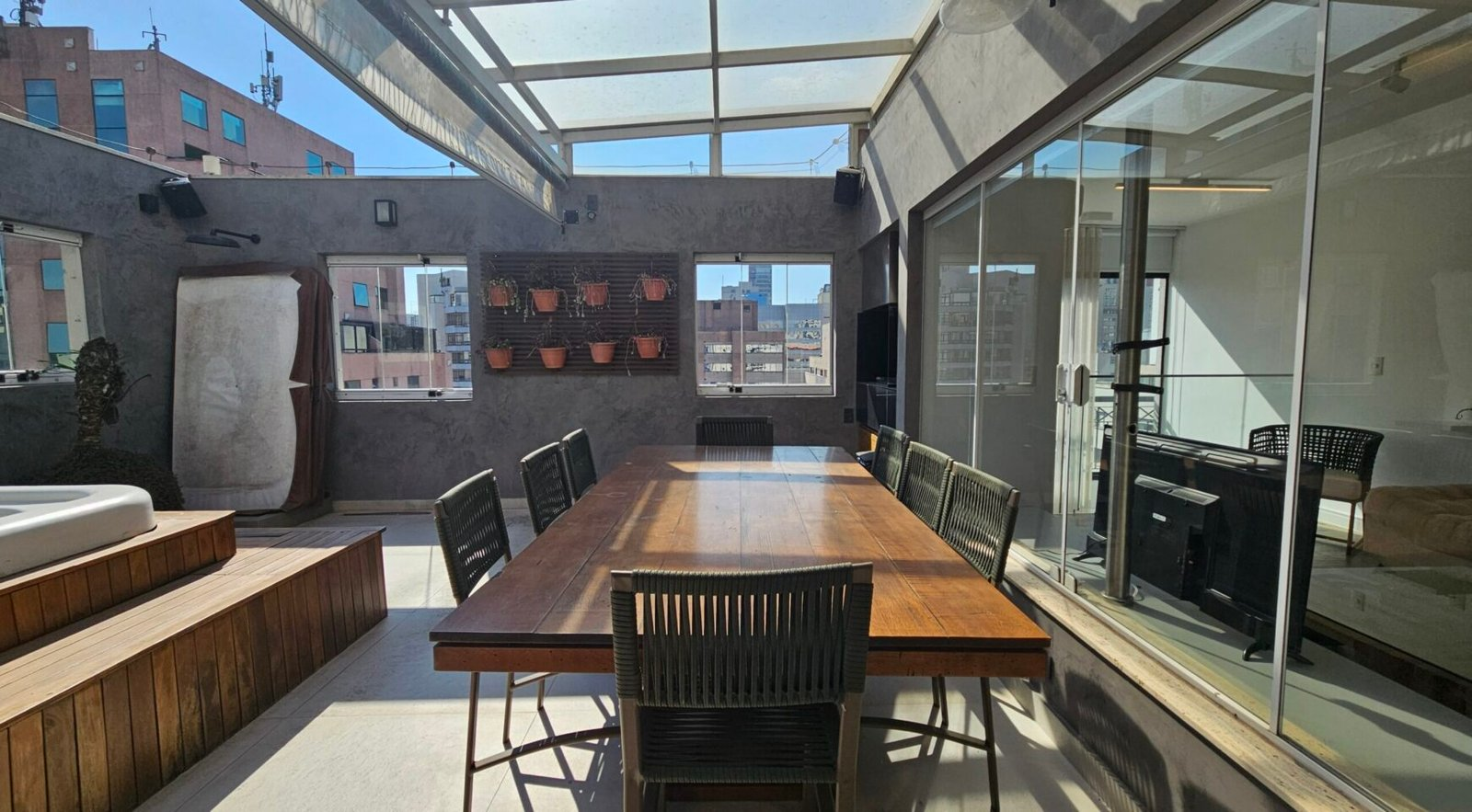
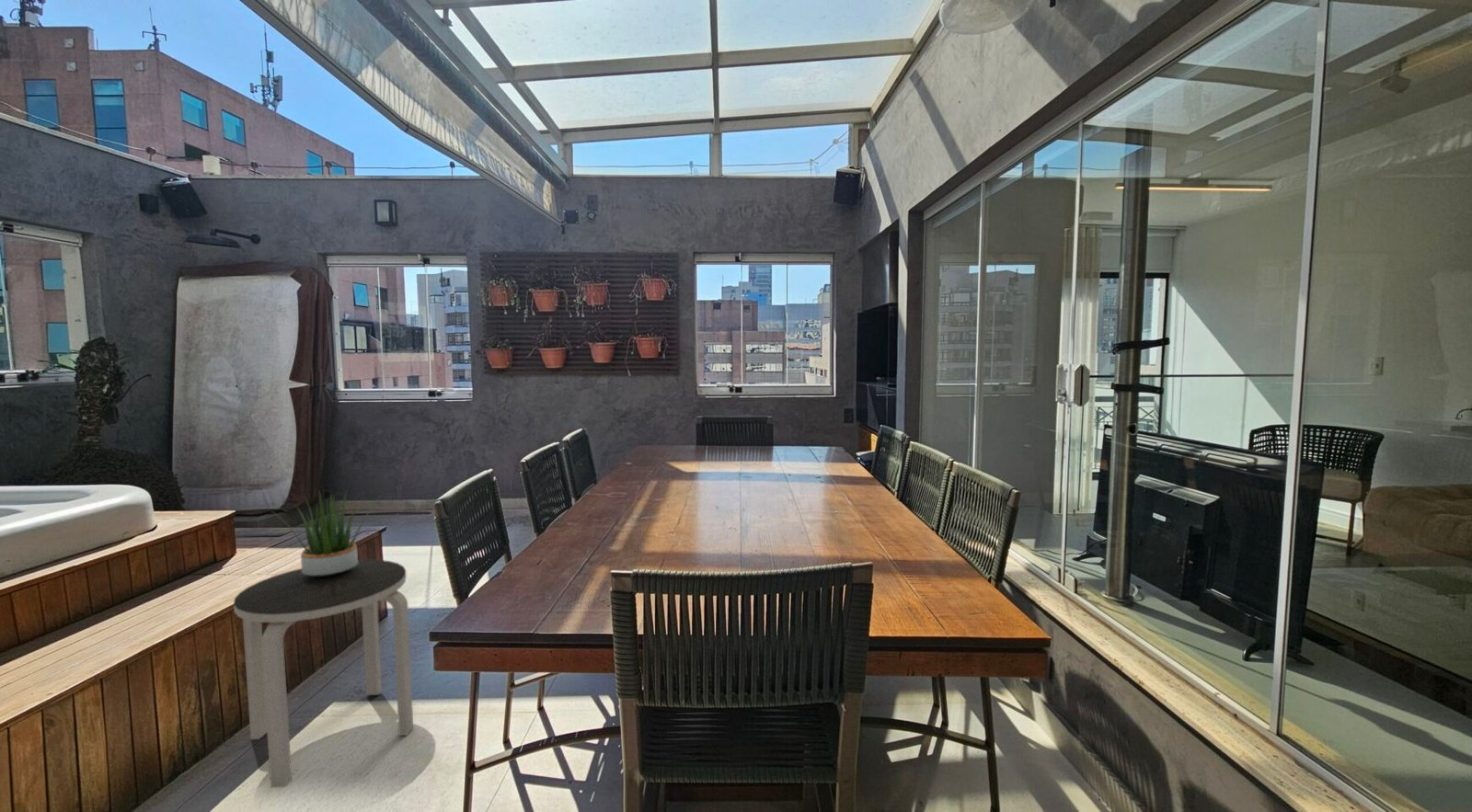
+ side table (364, 659)
+ potted plant (328, 532)
